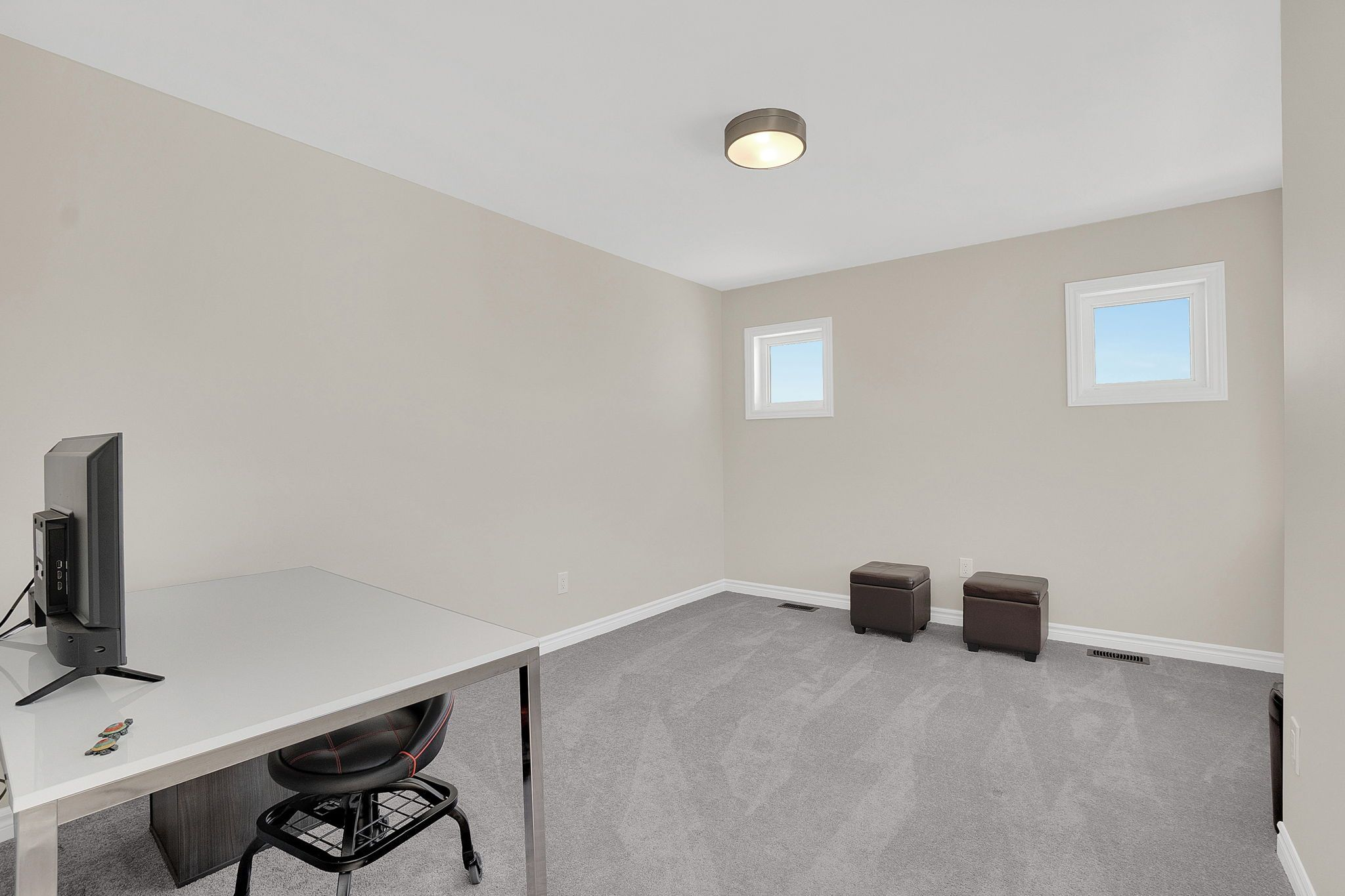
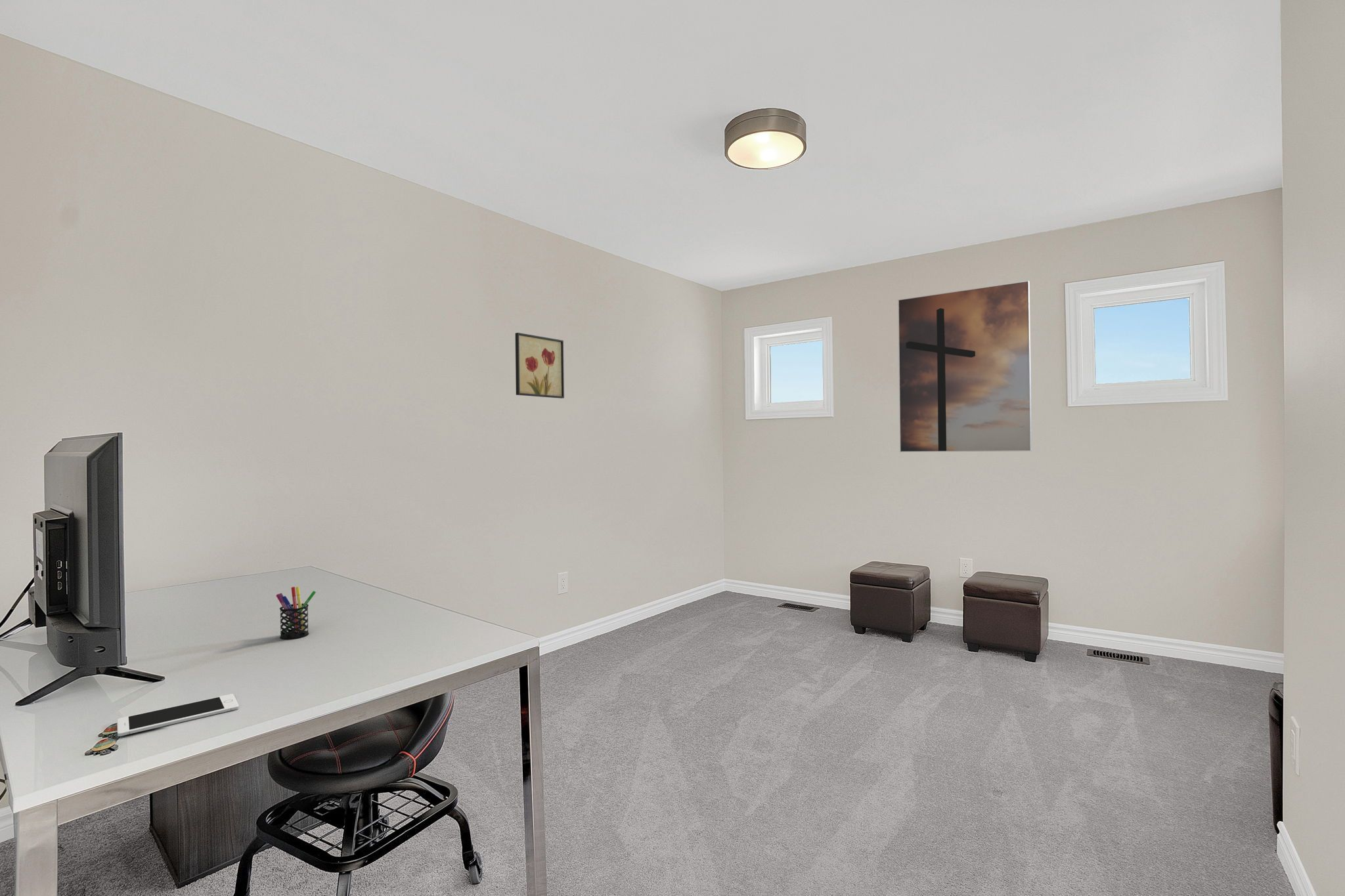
+ pen holder (298, 610)
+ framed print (961, 371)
+ wall art (539, 366)
+ cell phone (179, 714)
